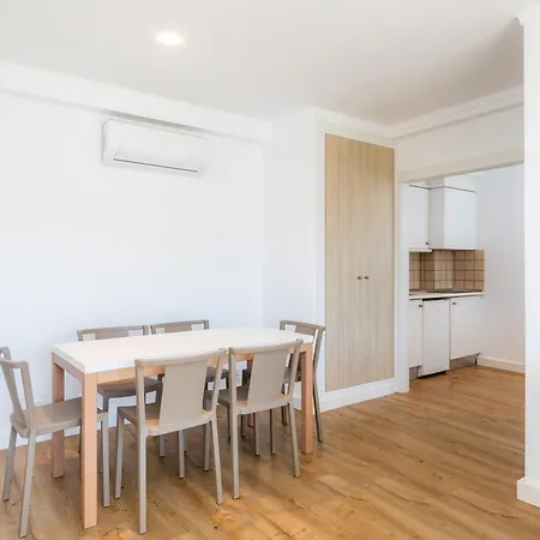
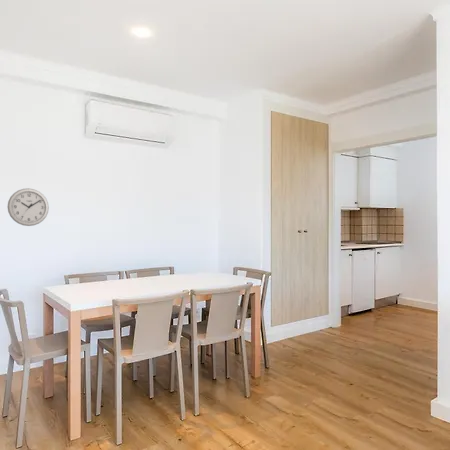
+ wall clock (28, 207)
